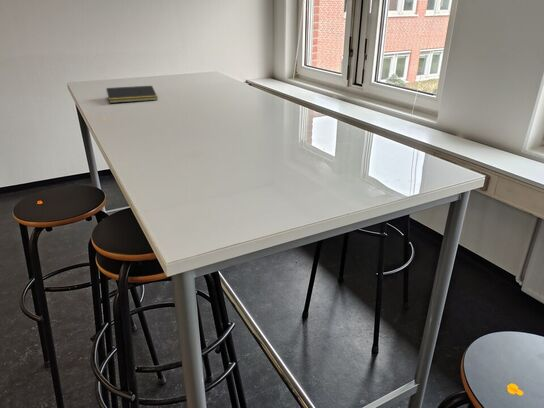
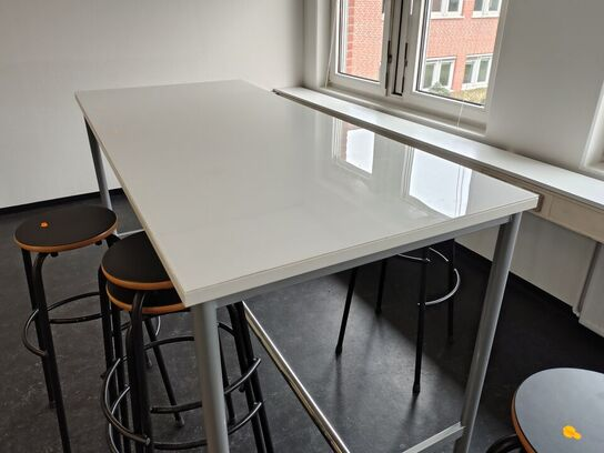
- notepad (131, 93)
